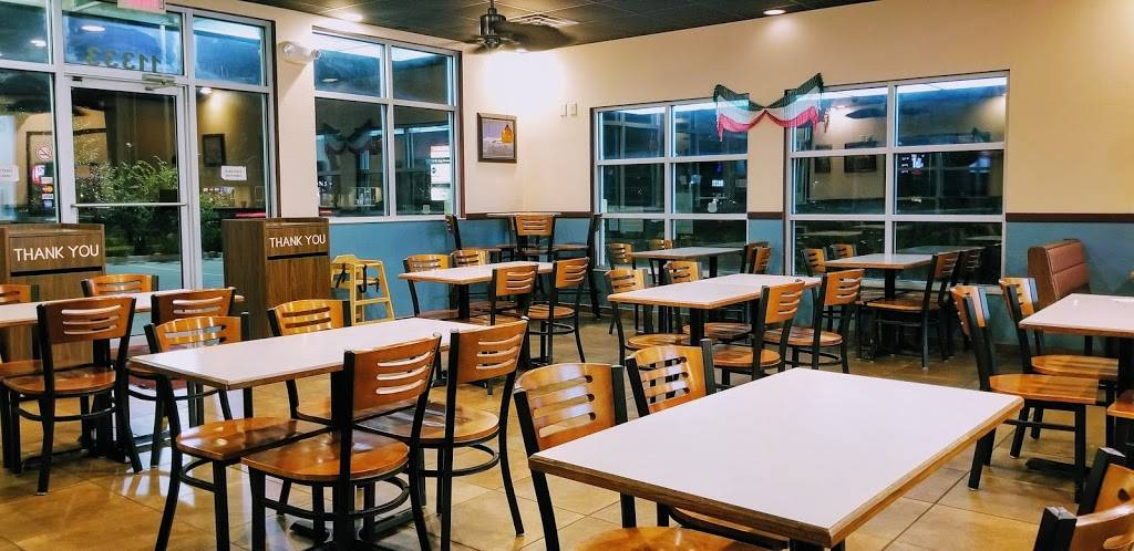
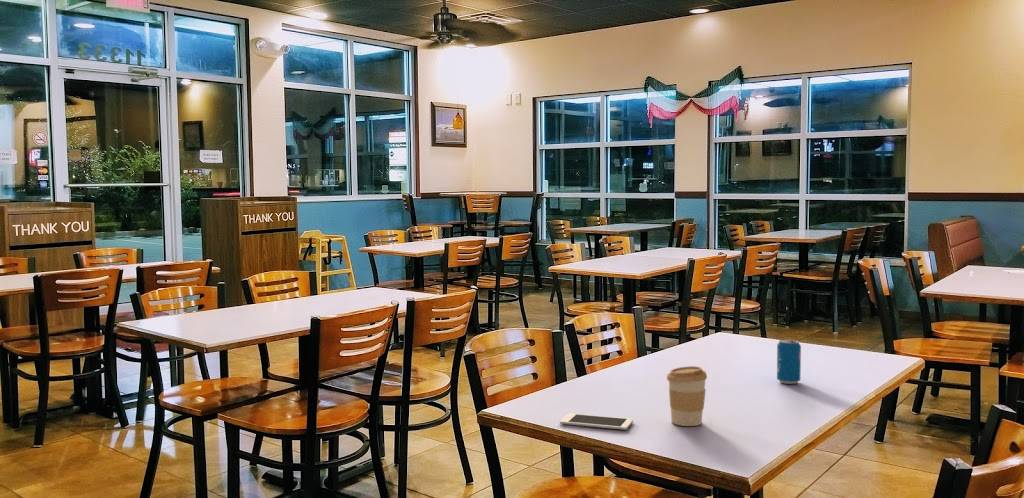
+ soda can (788, 361)
+ coffee cup (686, 394)
+ cell phone (596, 421)
